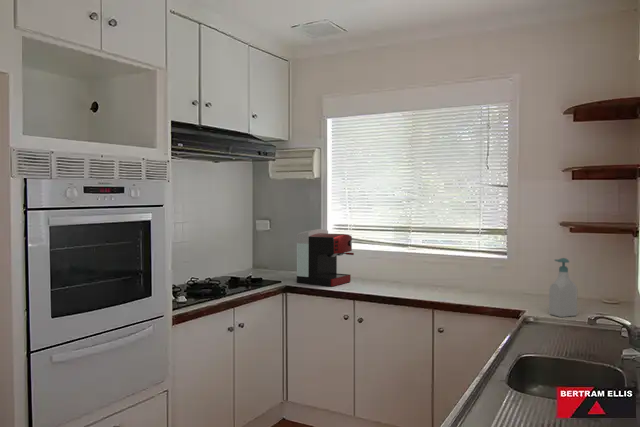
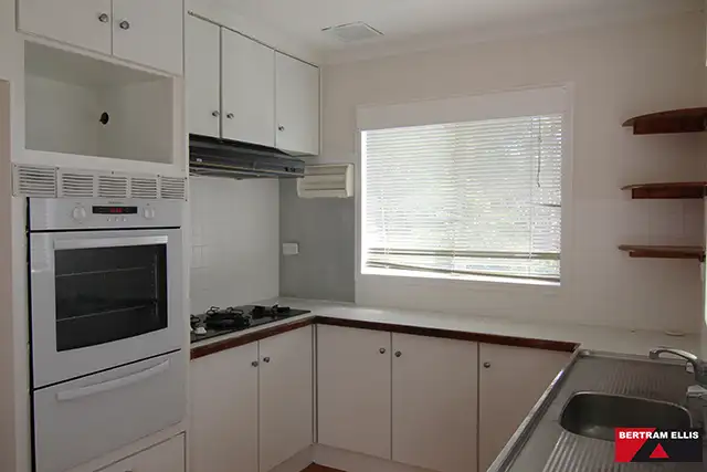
- coffee maker (329, 256)
- soap bottle (561, 286)
